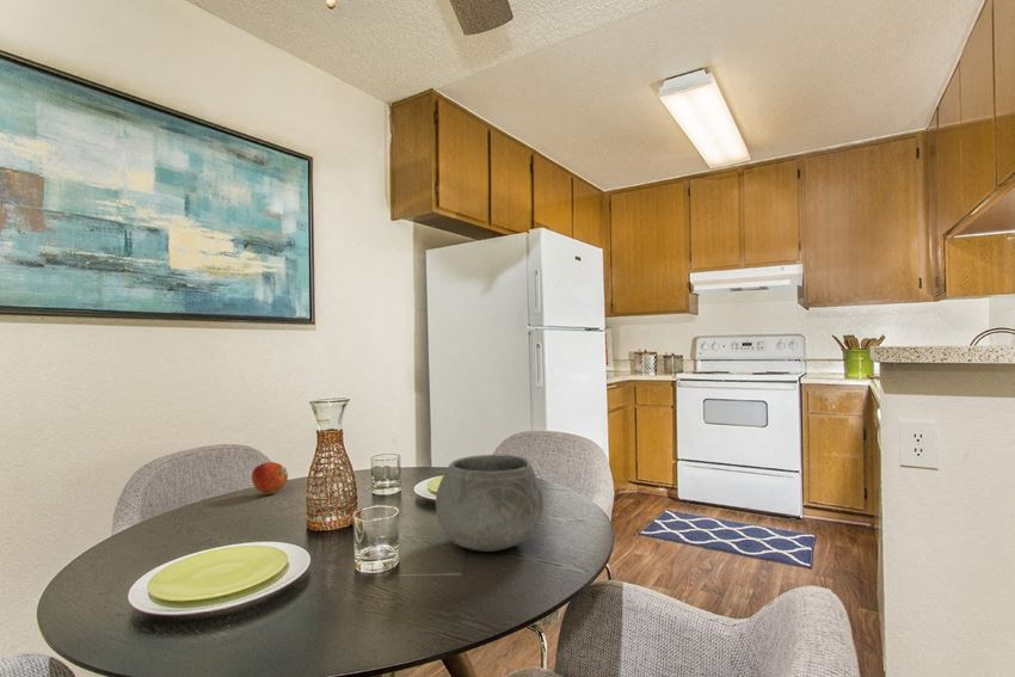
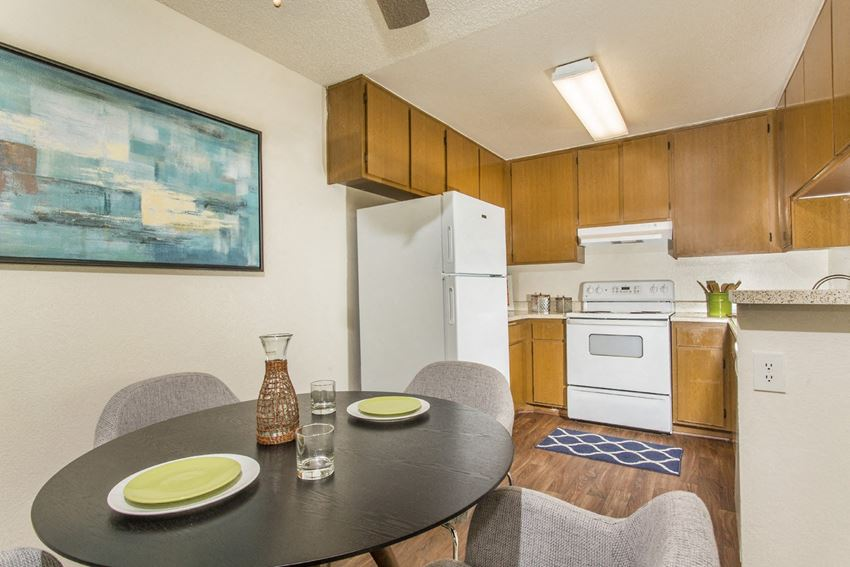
- bowl (488, 503)
- fruit (270, 478)
